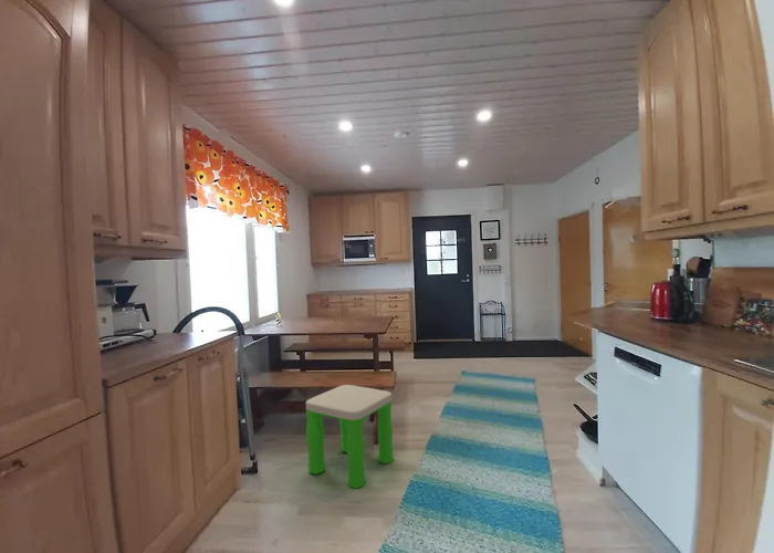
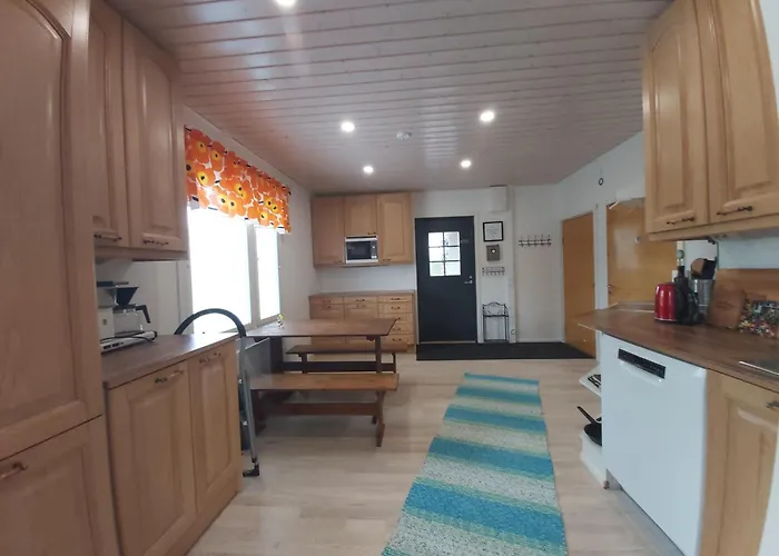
- stool (351, 430)
